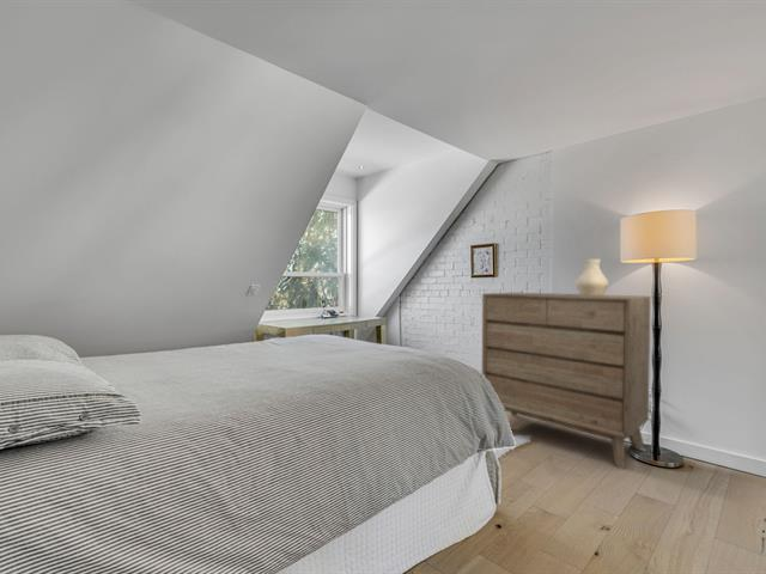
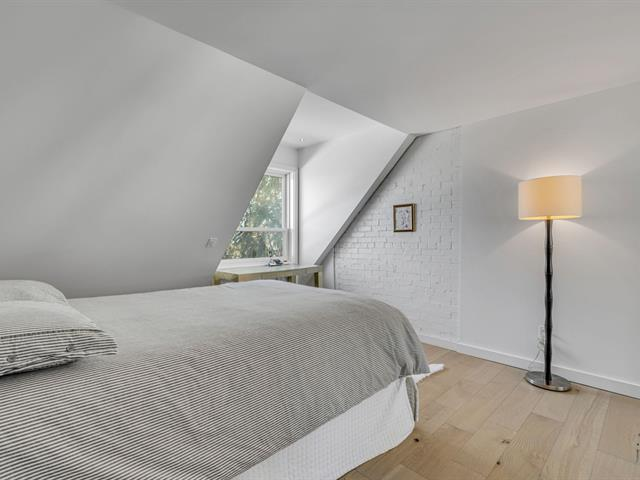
- dresser (559, 366)
- vase (591, 276)
